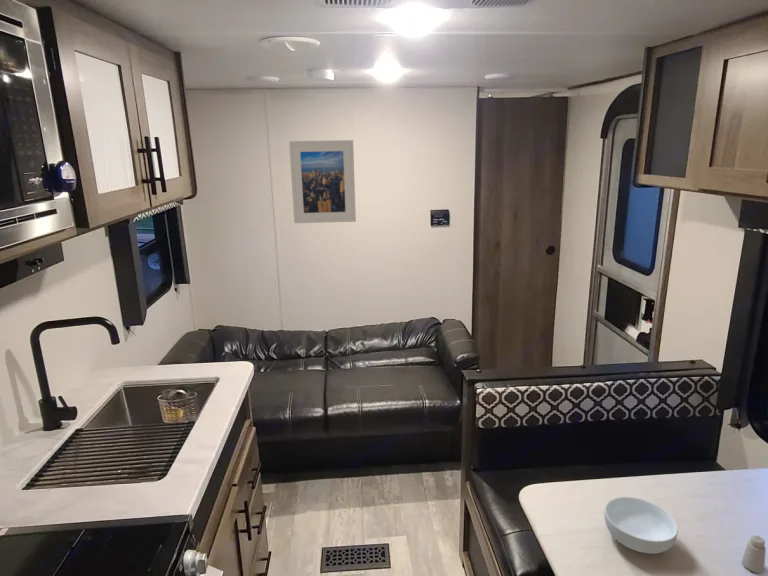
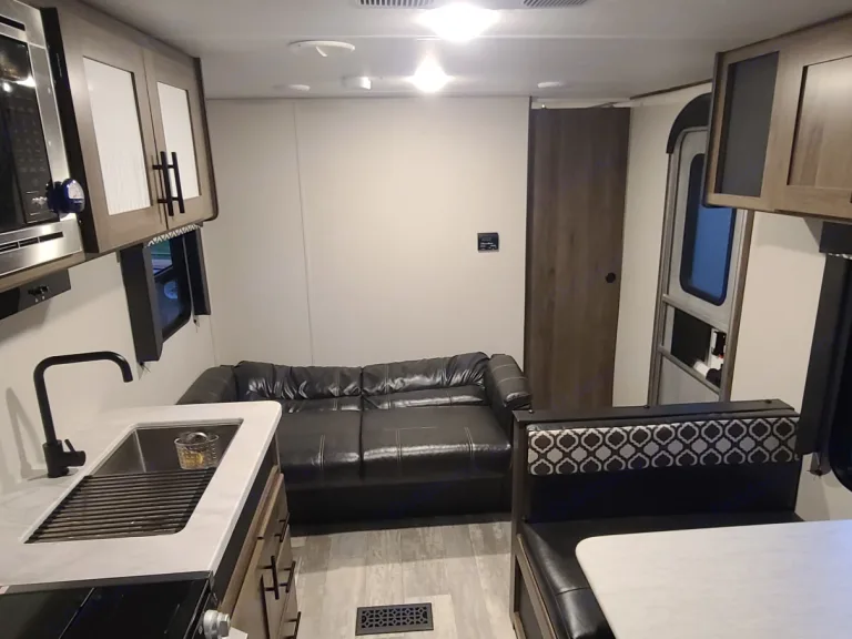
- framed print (323, 182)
- saltshaker (755, 552)
- cereal bowl (639, 528)
